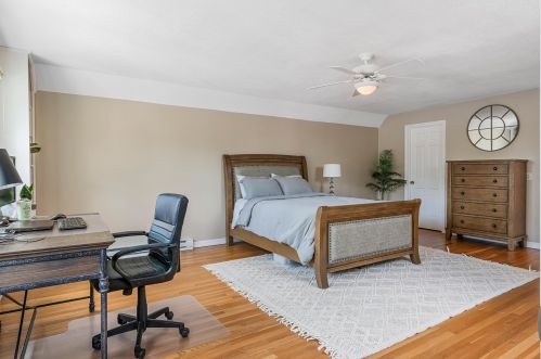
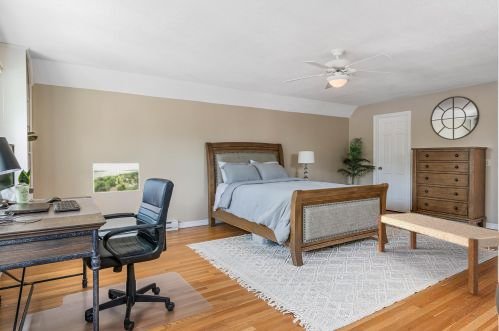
+ bench (439, 238)
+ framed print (116, 177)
